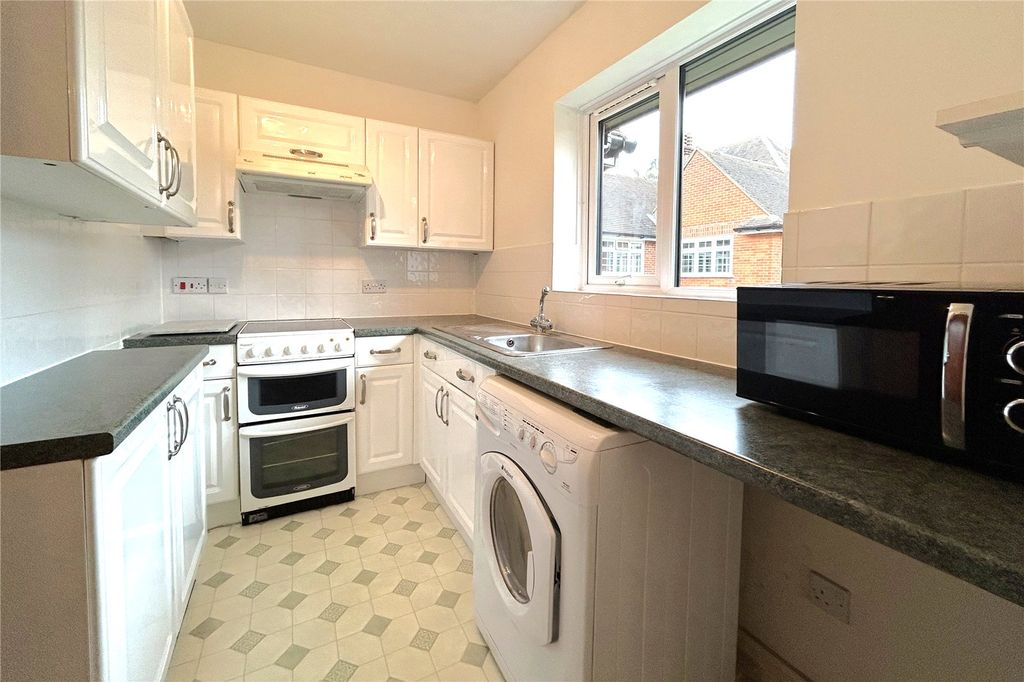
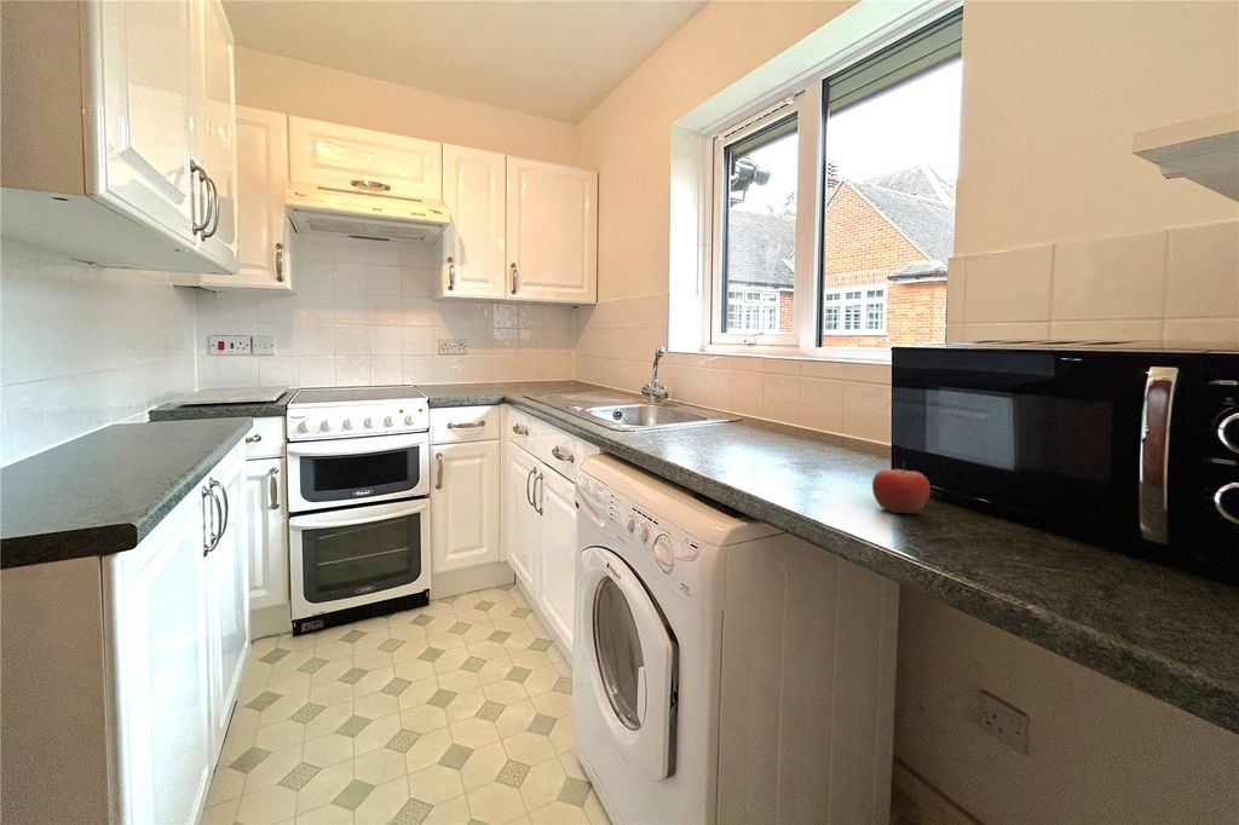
+ fruit (900, 486)
